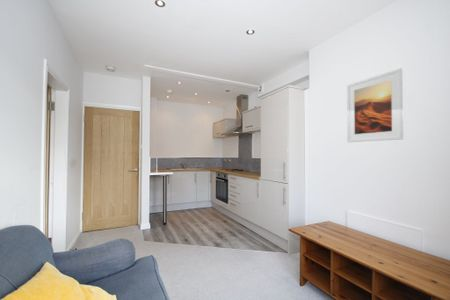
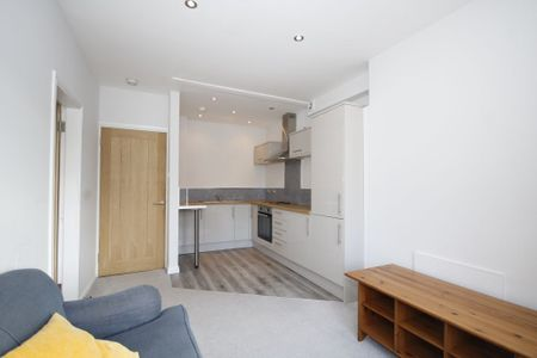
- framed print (372, 109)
